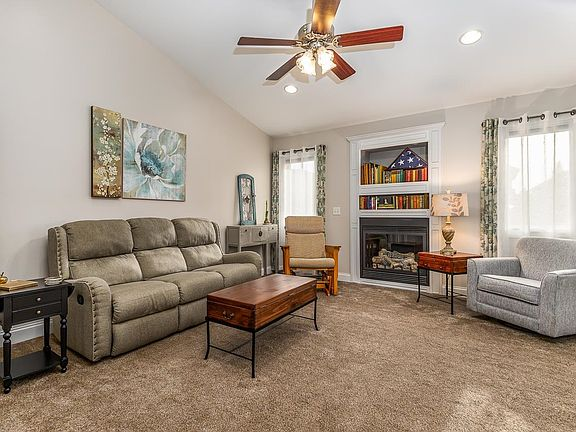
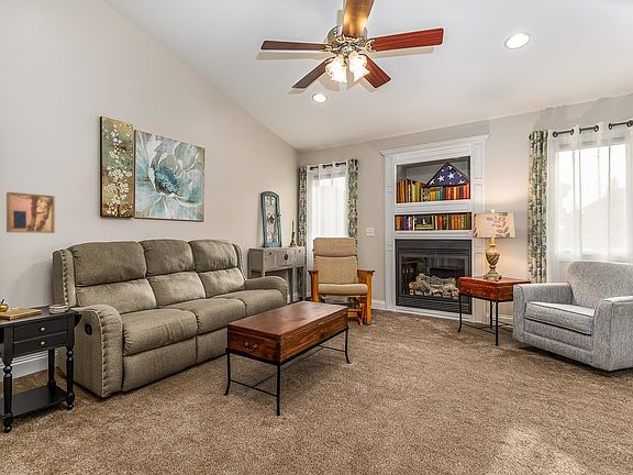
+ wall art (31, 213)
